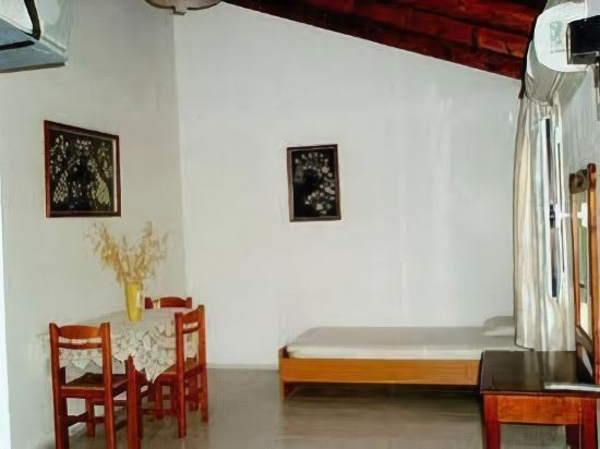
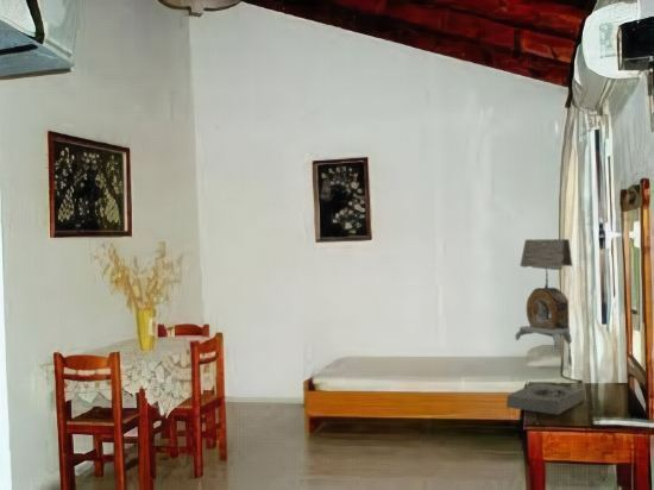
+ table lamp (543, 321)
